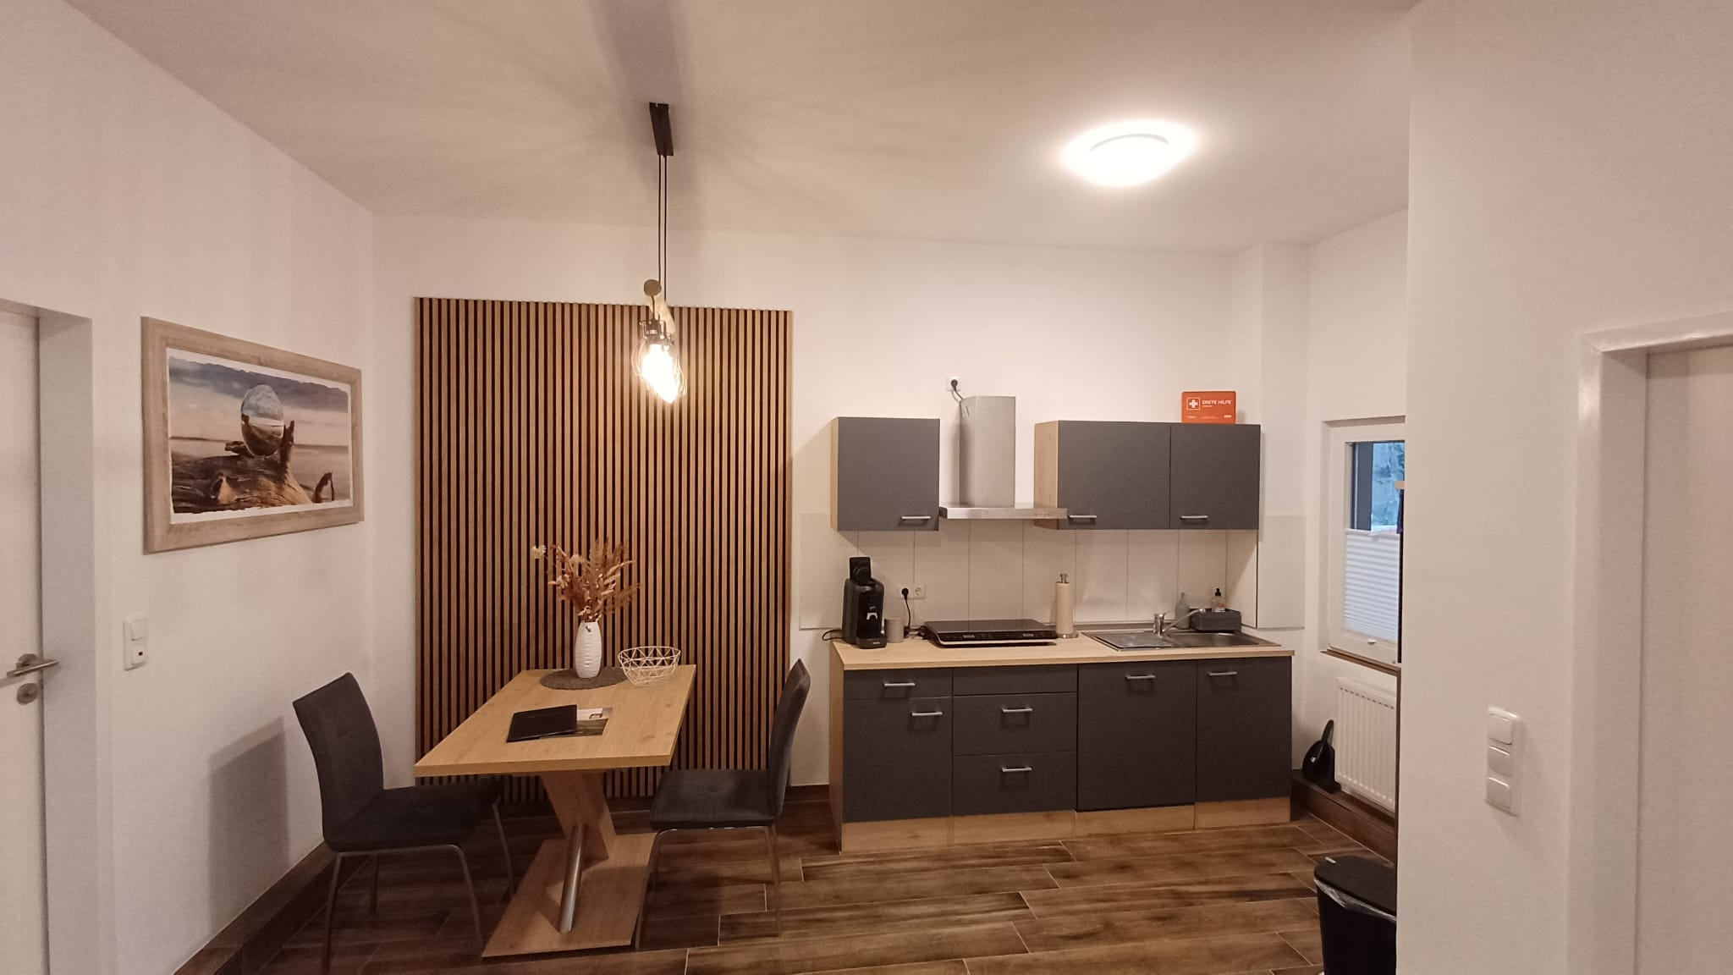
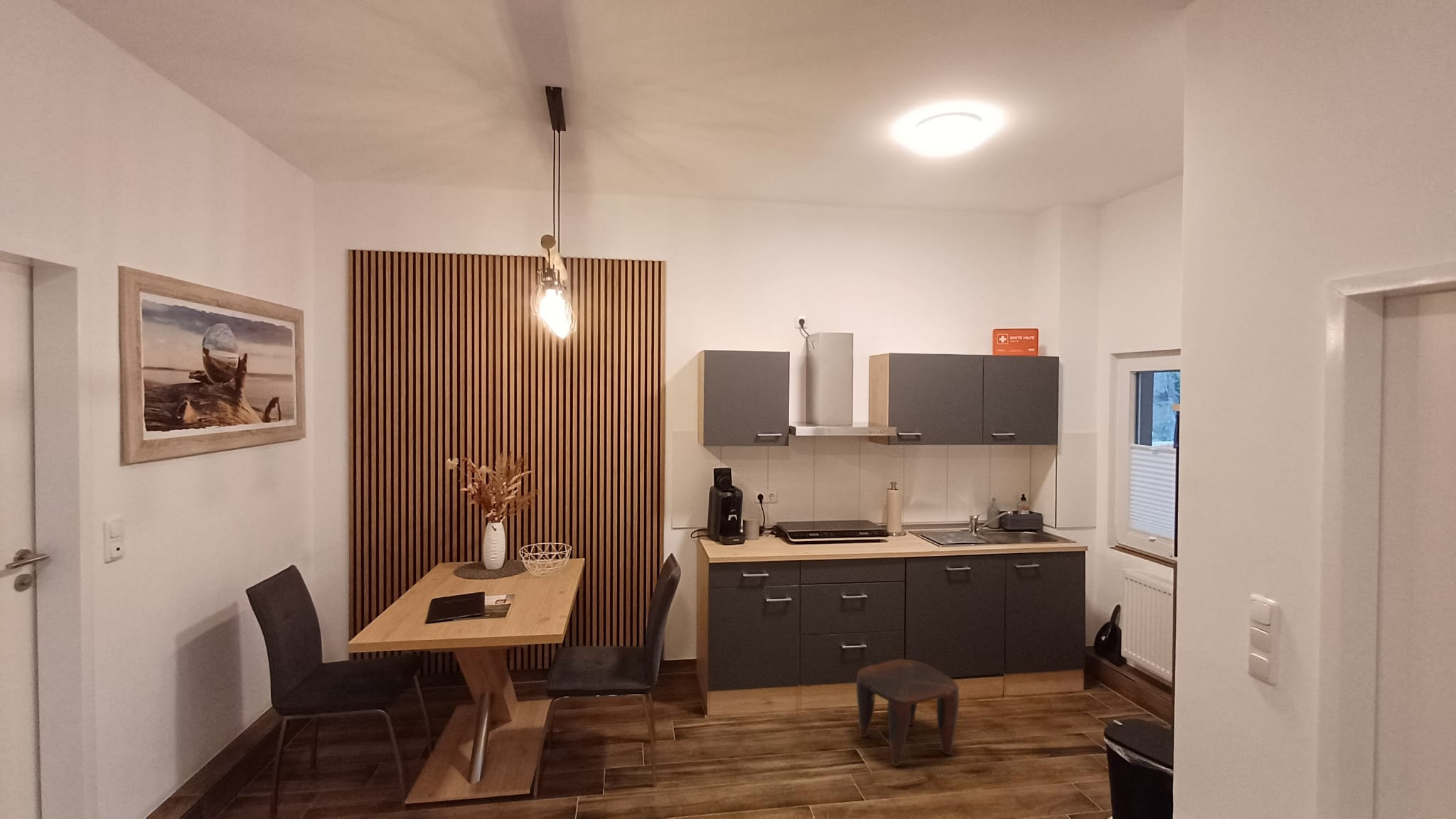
+ stool (906, 710)
